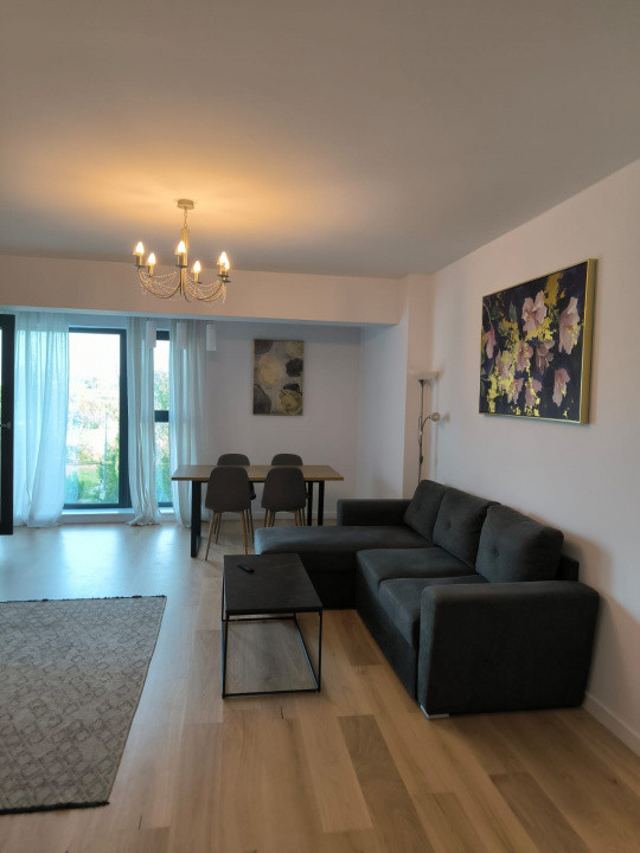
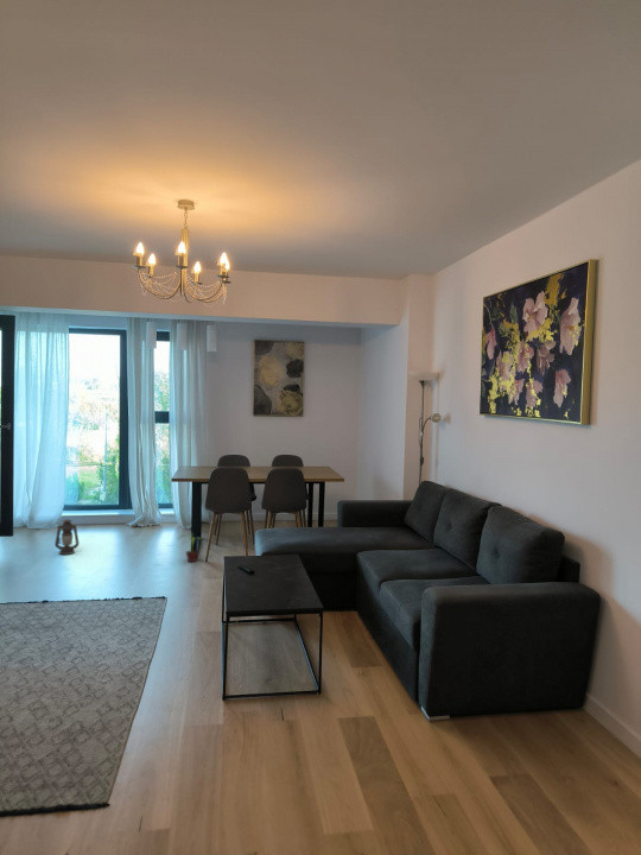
+ lantern (66, 536)
+ potted plant (191, 547)
